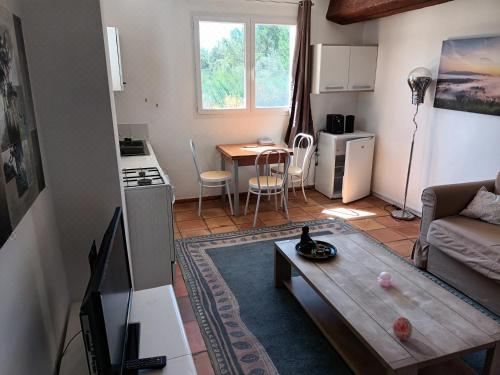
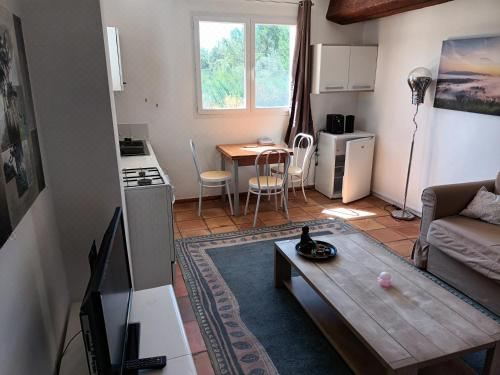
- decorative egg (402, 328)
